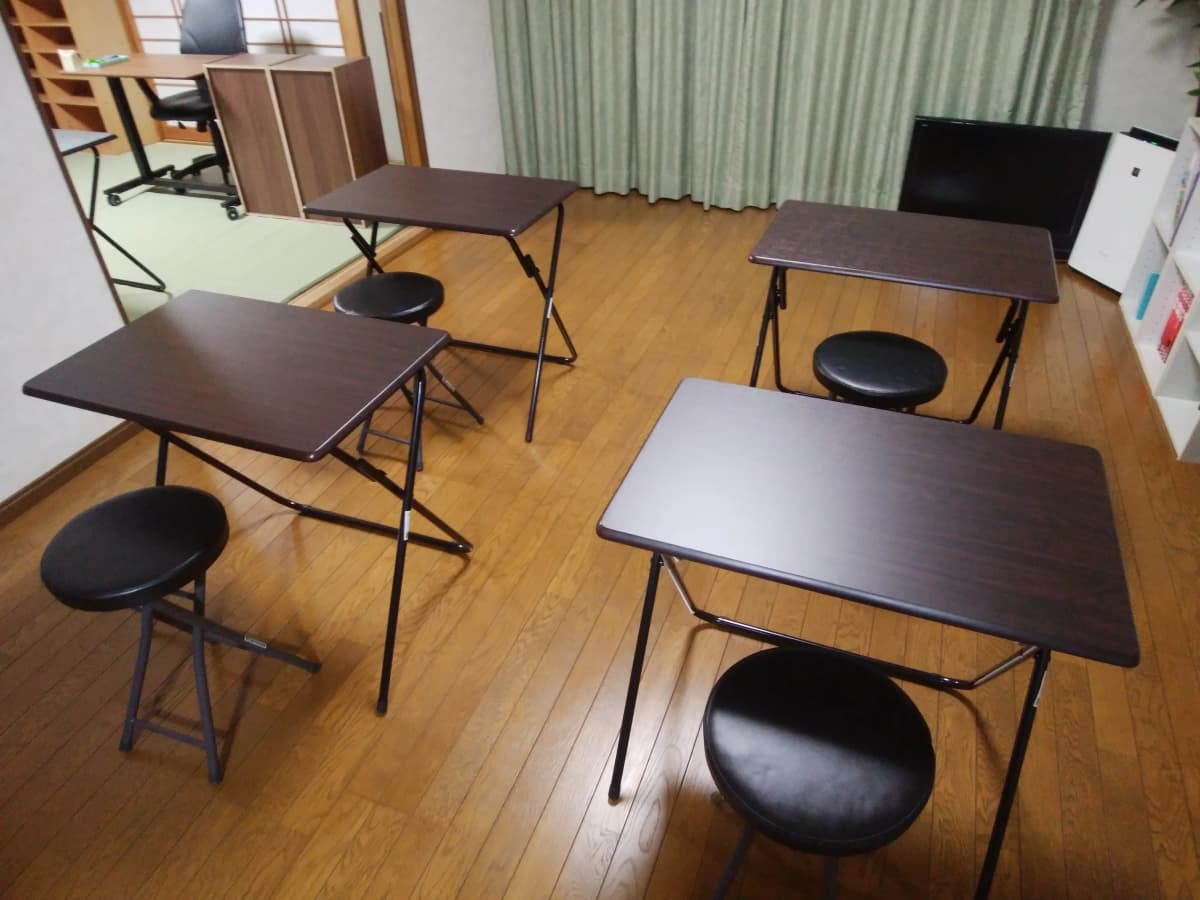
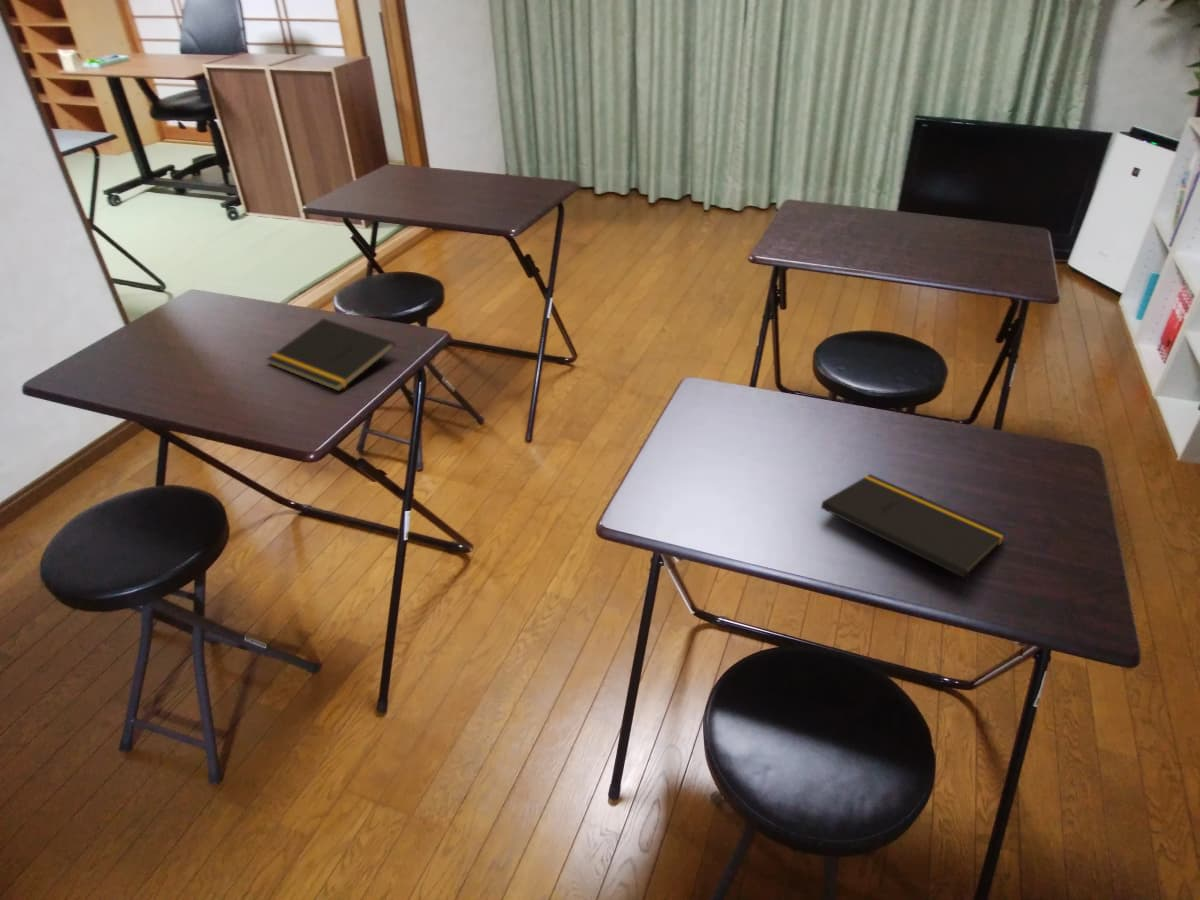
+ notepad (911, 520)
+ notepad (330, 352)
